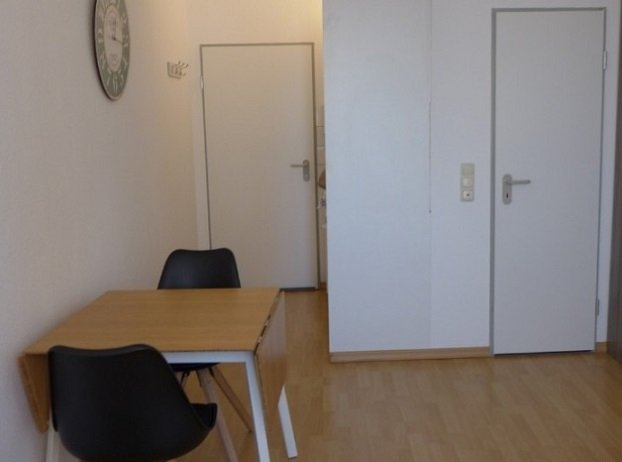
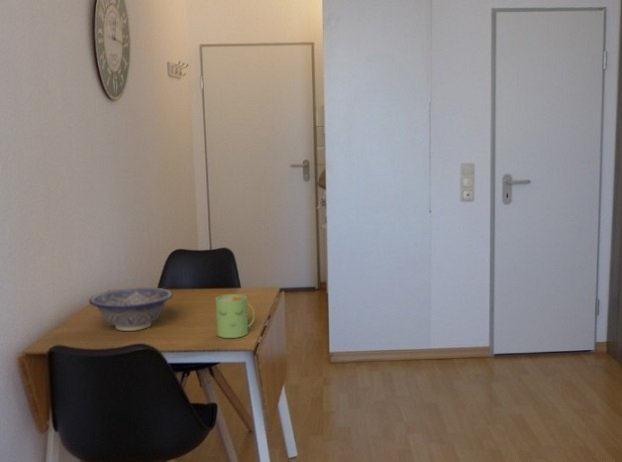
+ mug (235, 315)
+ decorative bowl (132, 311)
